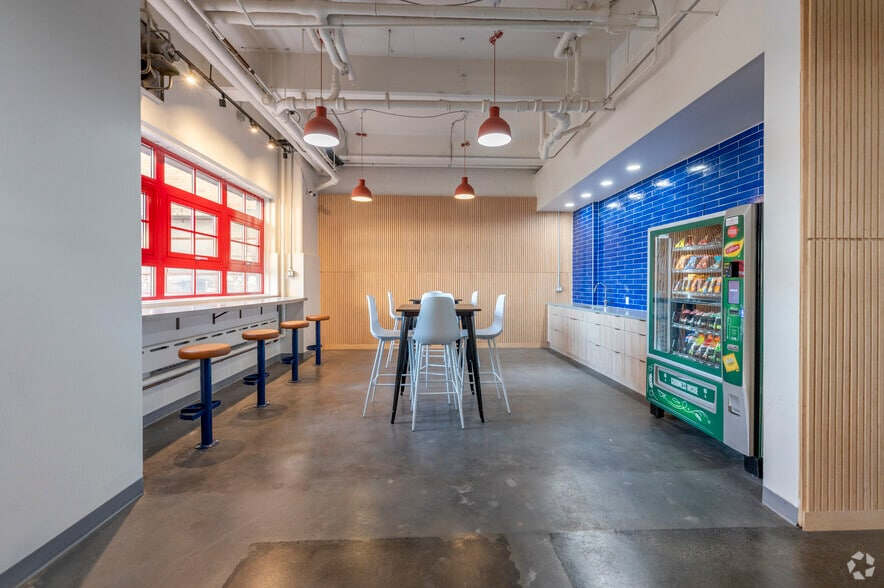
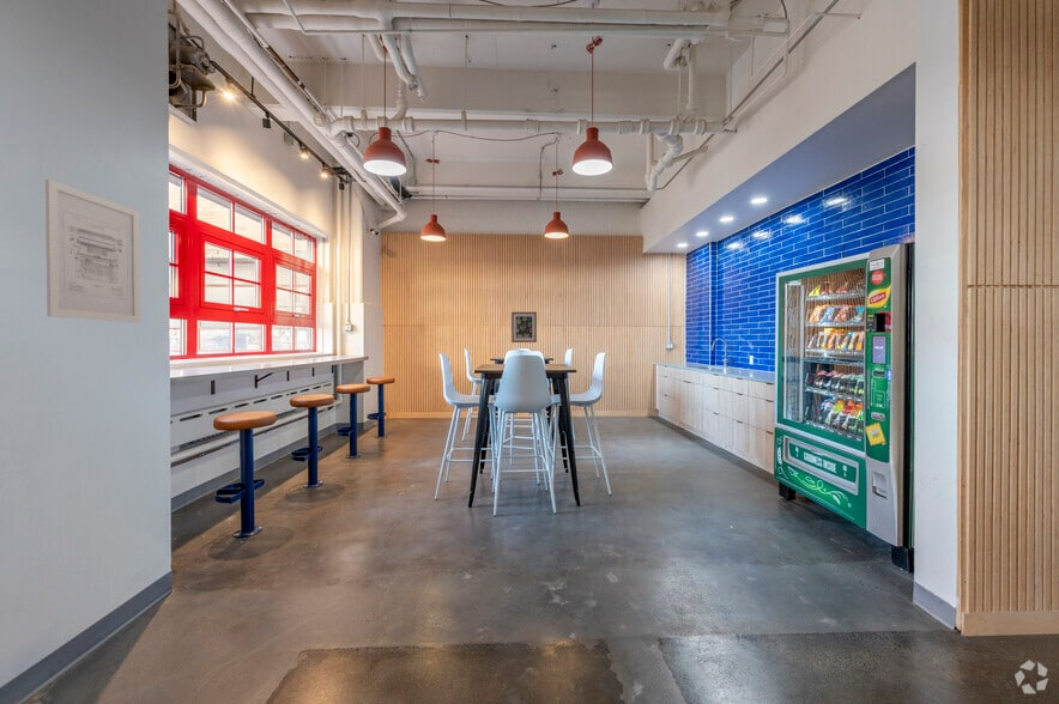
+ wall art (97, 257)
+ wall art (524, 327)
